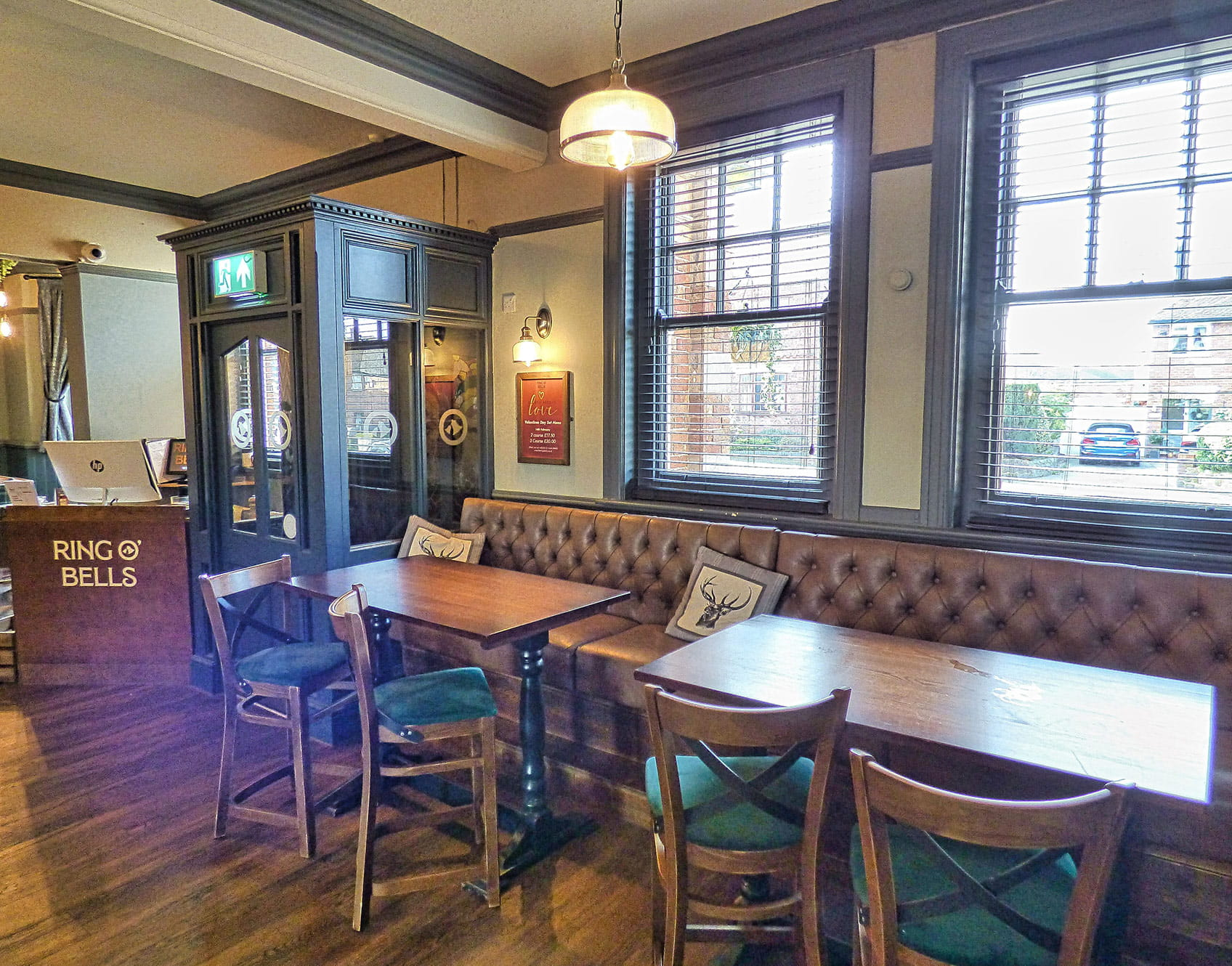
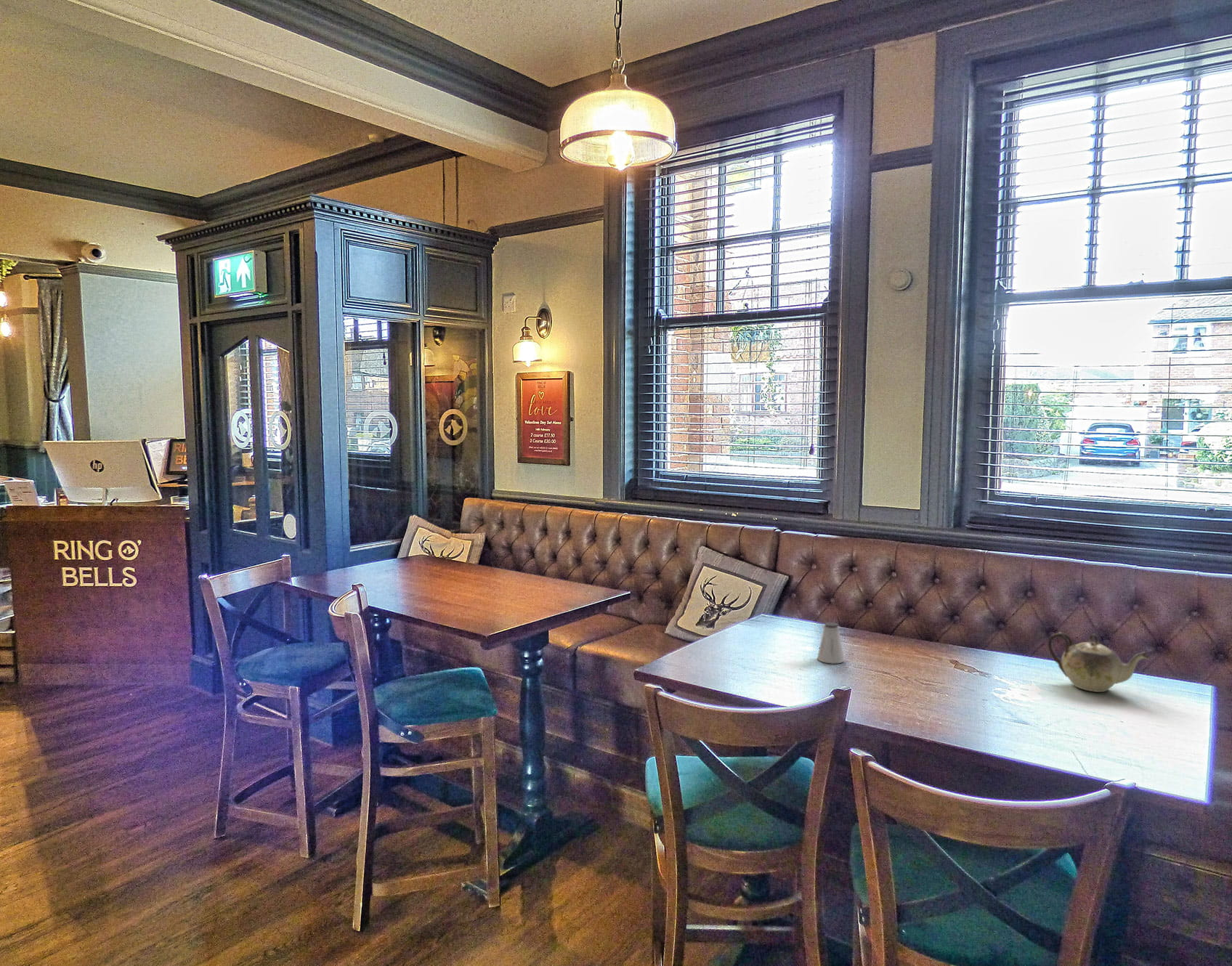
+ saltshaker (831, 641)
+ teapot (1097, 661)
